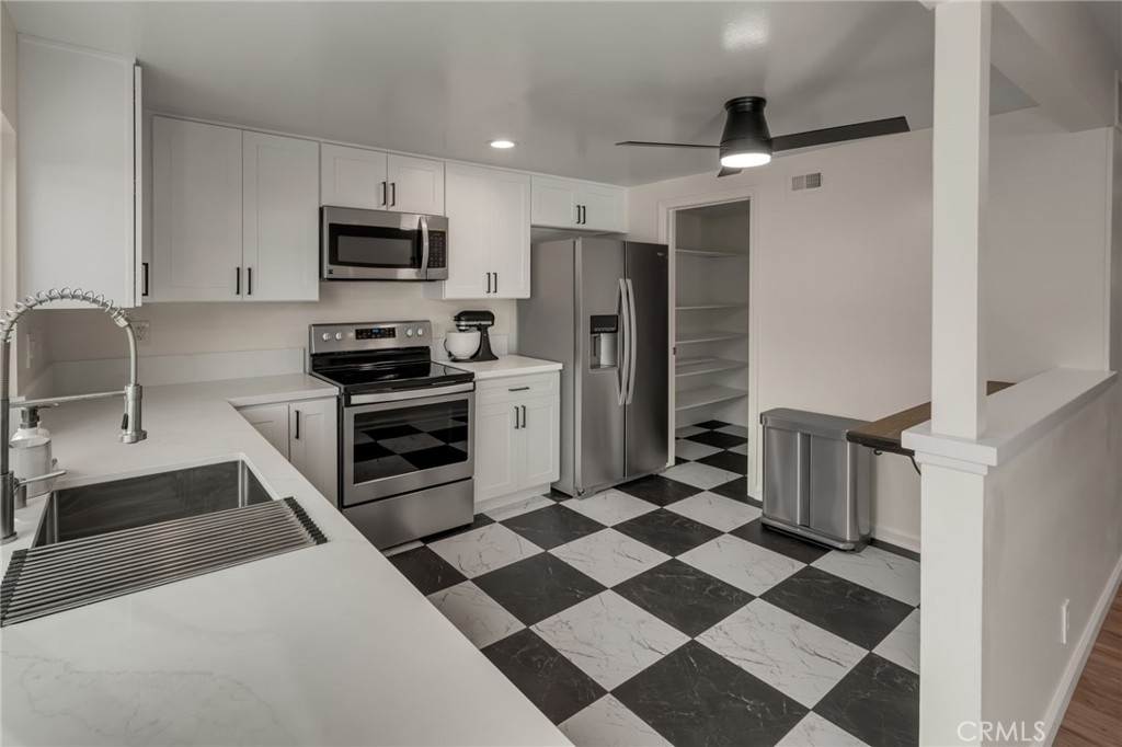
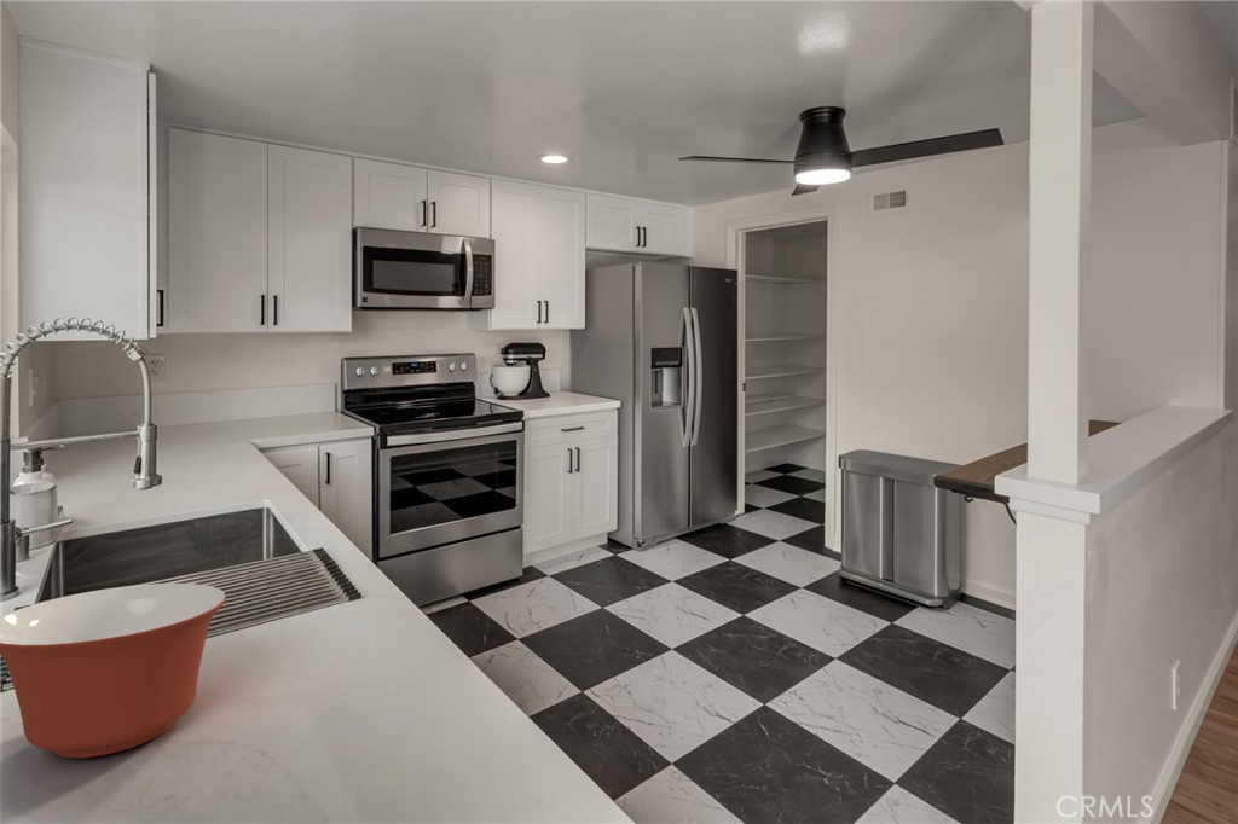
+ mixing bowl (114, 671)
